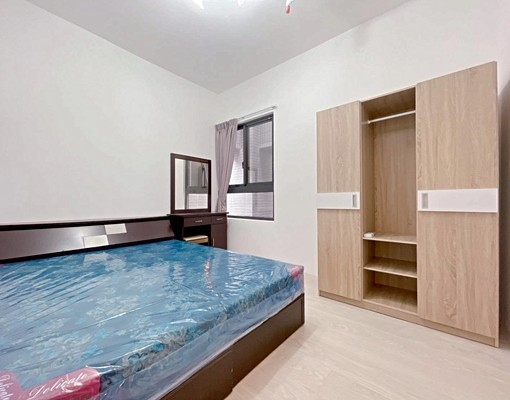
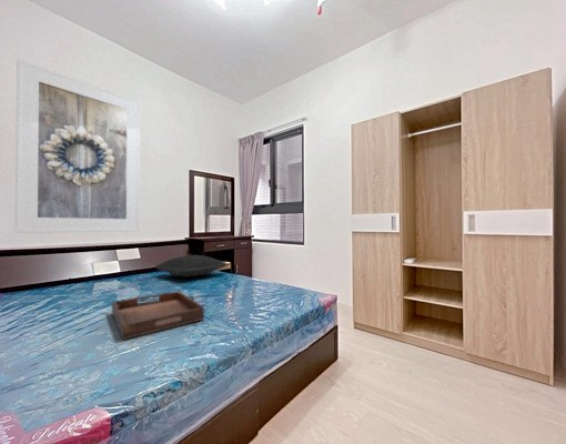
+ serving tray (156, 310)
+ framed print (87, 157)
+ pillow (191, 265)
